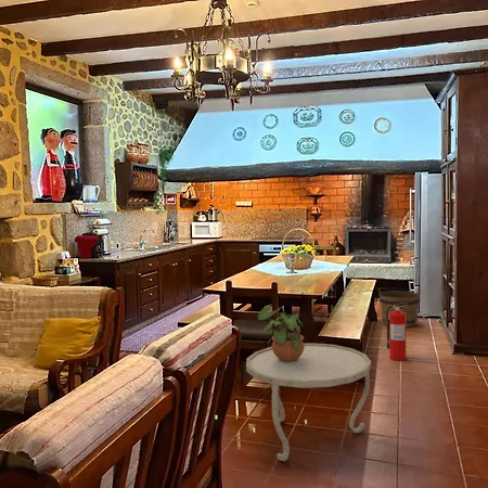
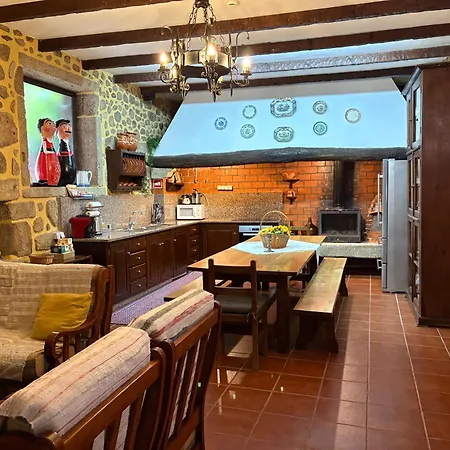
- fire extinguisher (397, 330)
- bucket (399, 306)
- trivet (303, 387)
- potted plant (281, 330)
